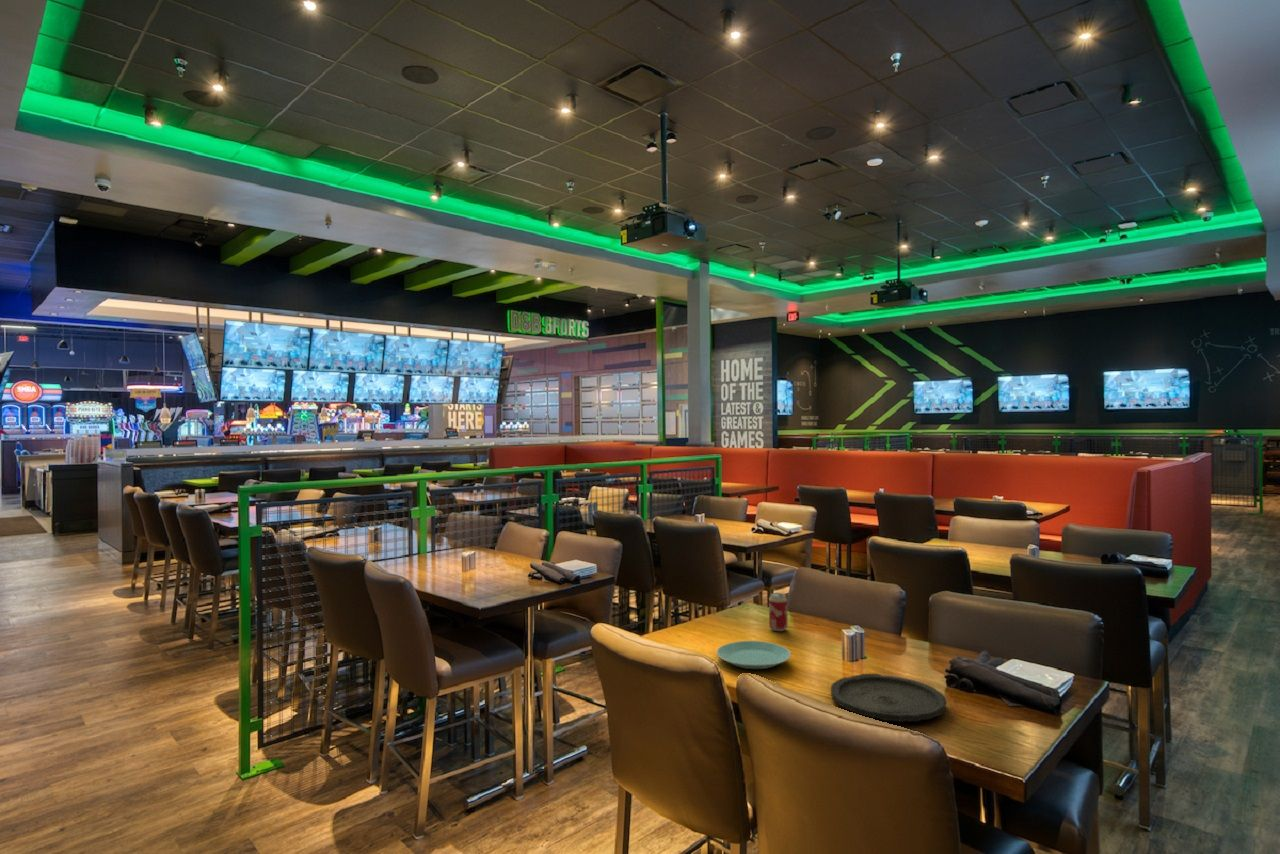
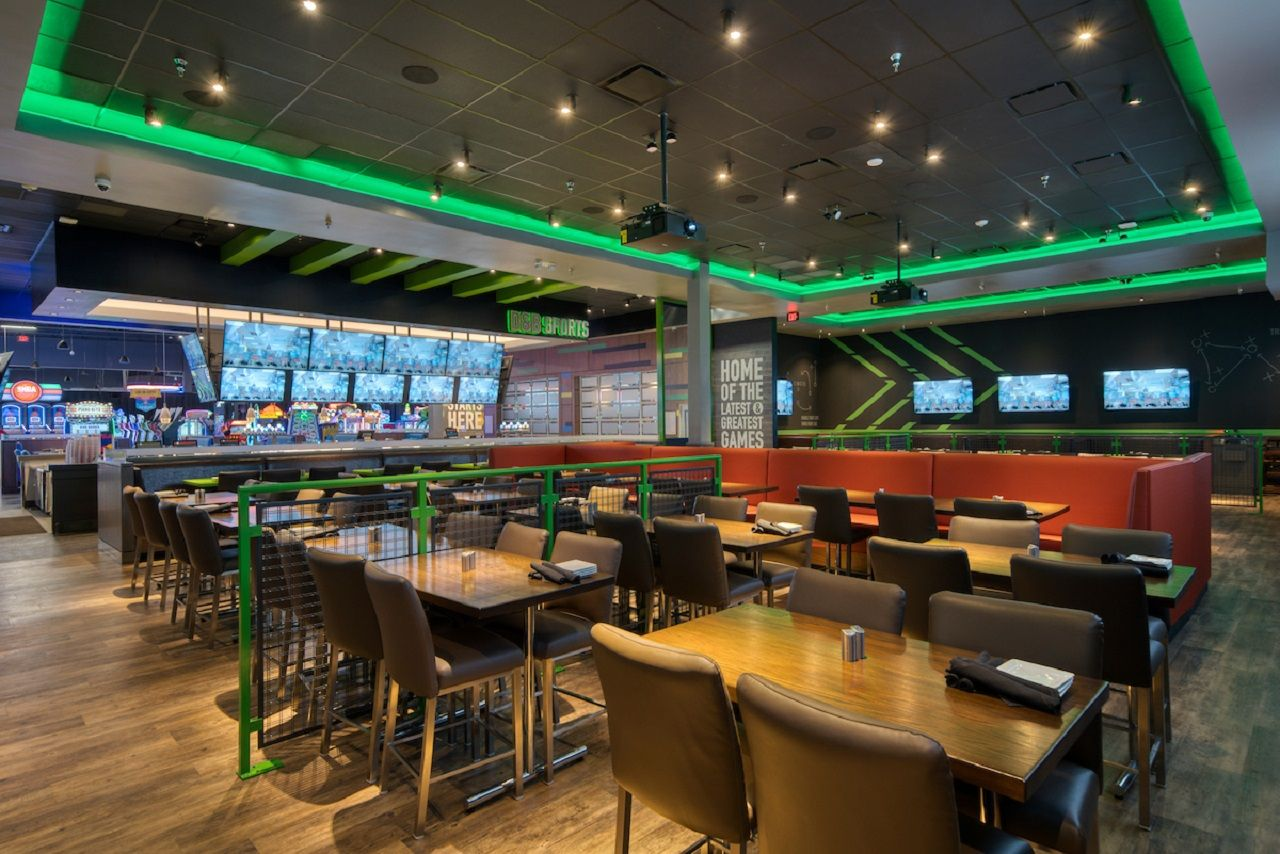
- plate (887, 697)
- beverage can (778, 612)
- plate (753, 656)
